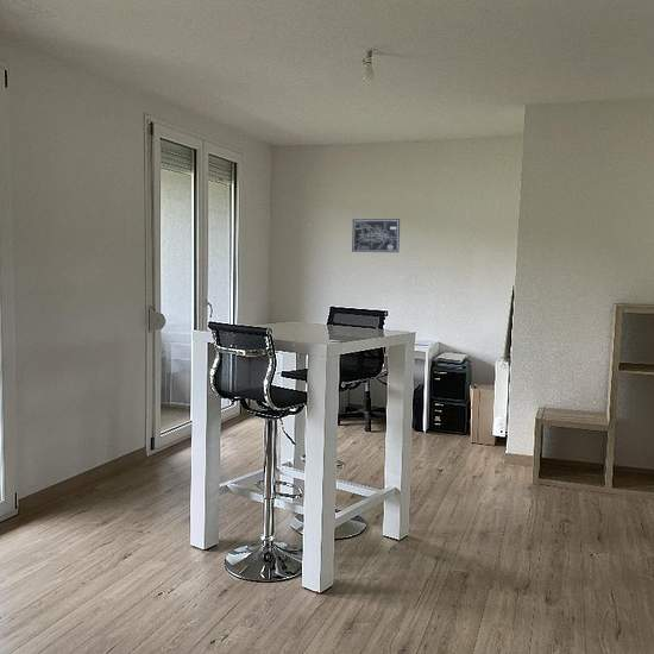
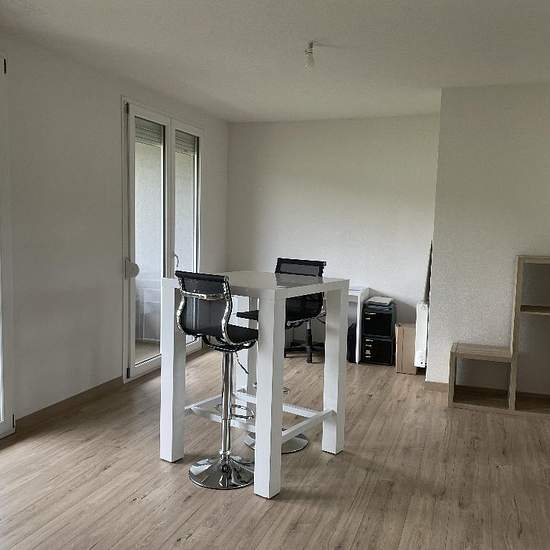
- wall art (375, 235)
